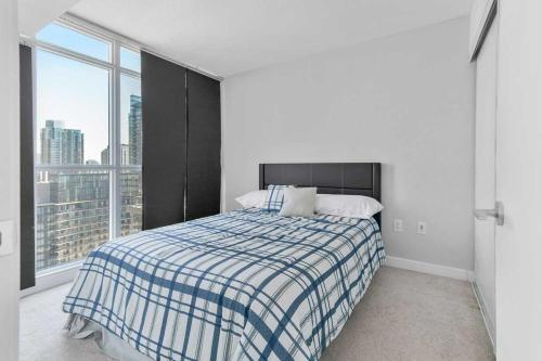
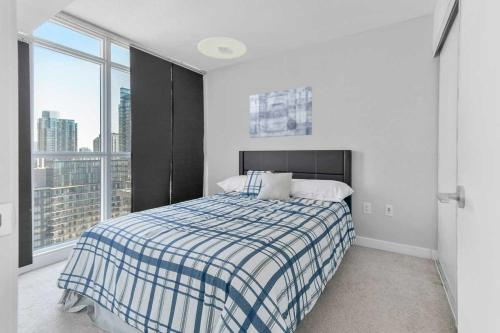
+ ceiling light (222, 46)
+ wall art (278, 114)
